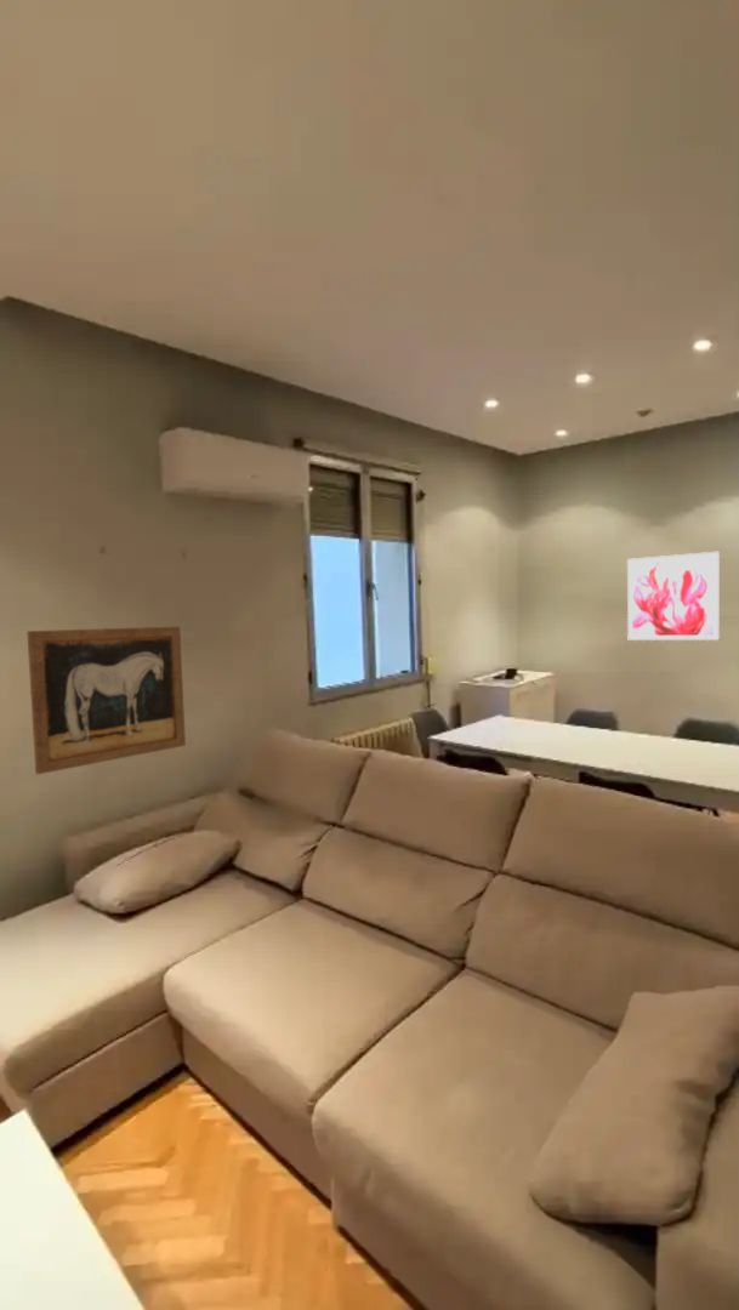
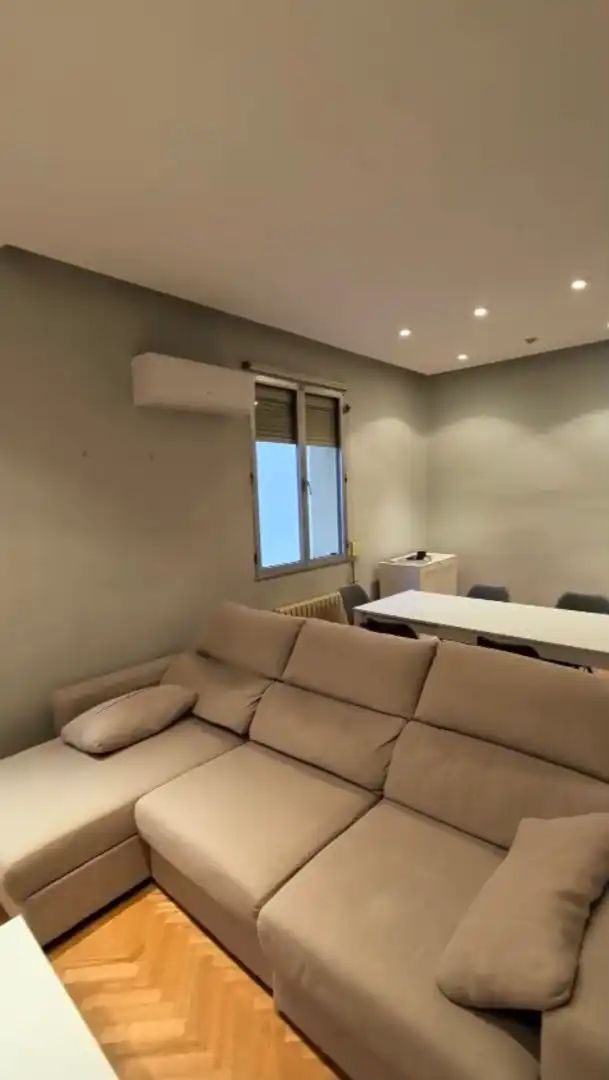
- wall art (671, 597)
- wall art (113, 694)
